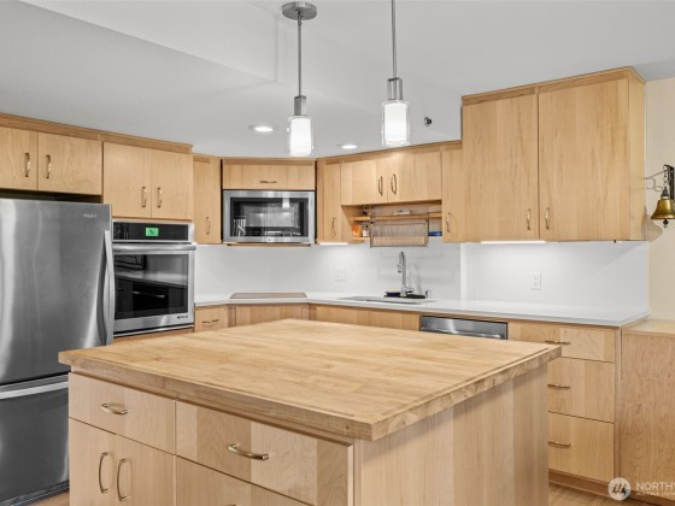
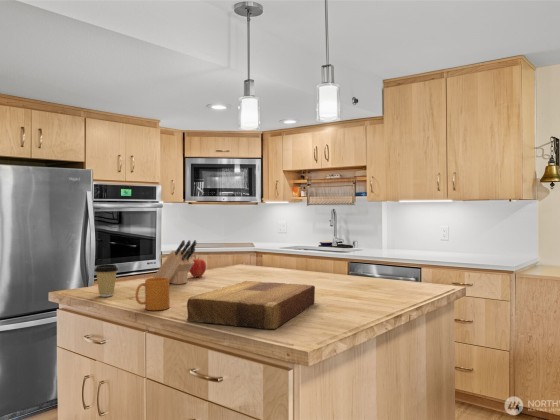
+ mug (152, 294)
+ knife block (175, 260)
+ apple (197, 266)
+ cutting board (255, 300)
+ coffee cup (106, 280)
